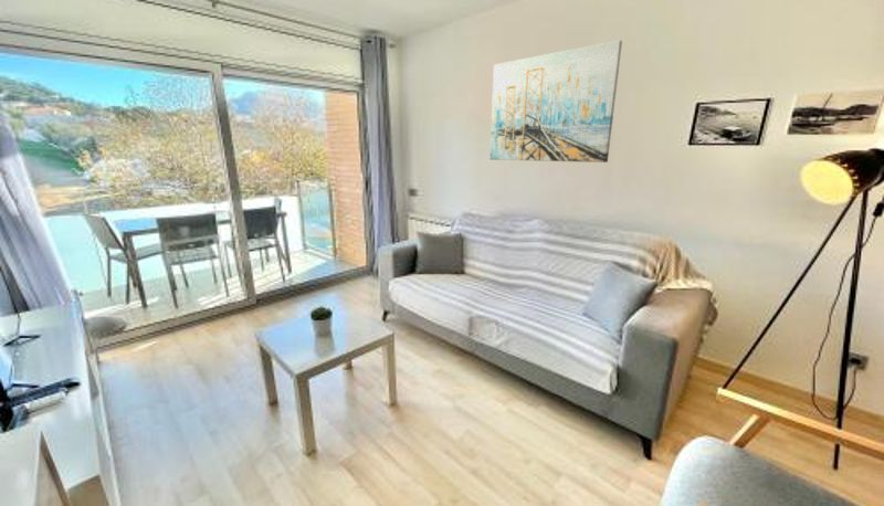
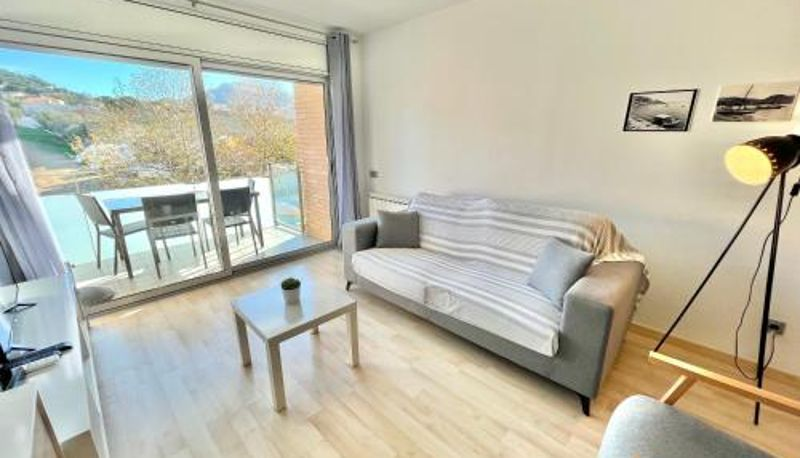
- wall art (546, 108)
